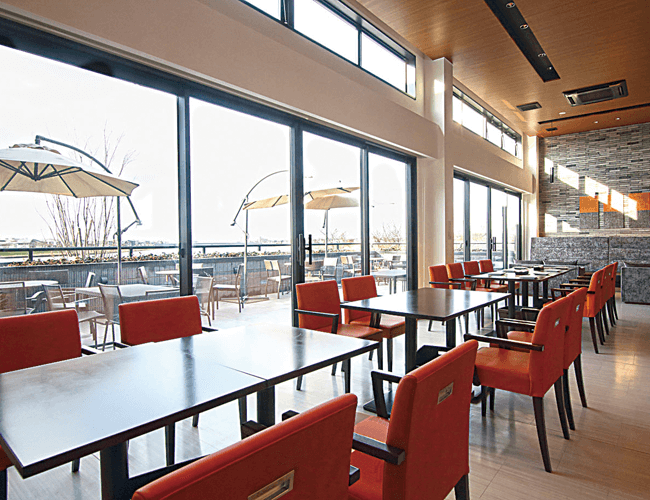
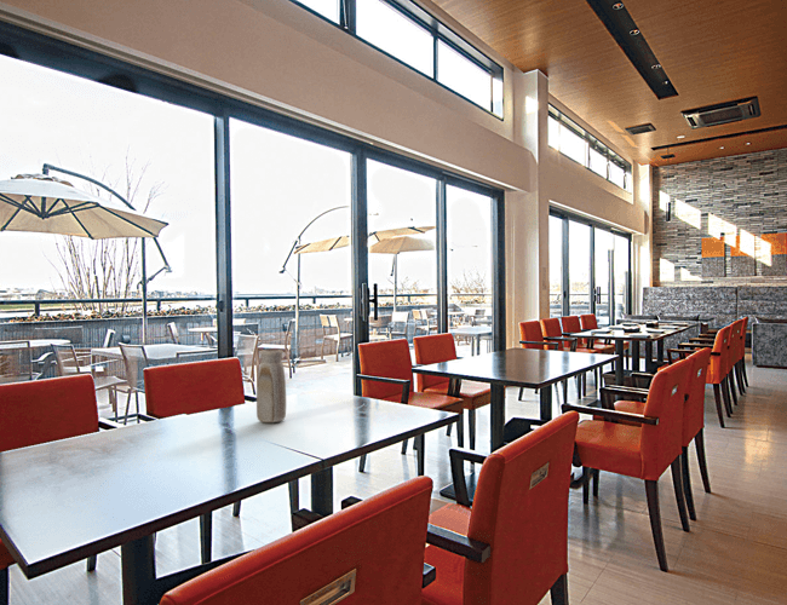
+ vase (271, 385)
